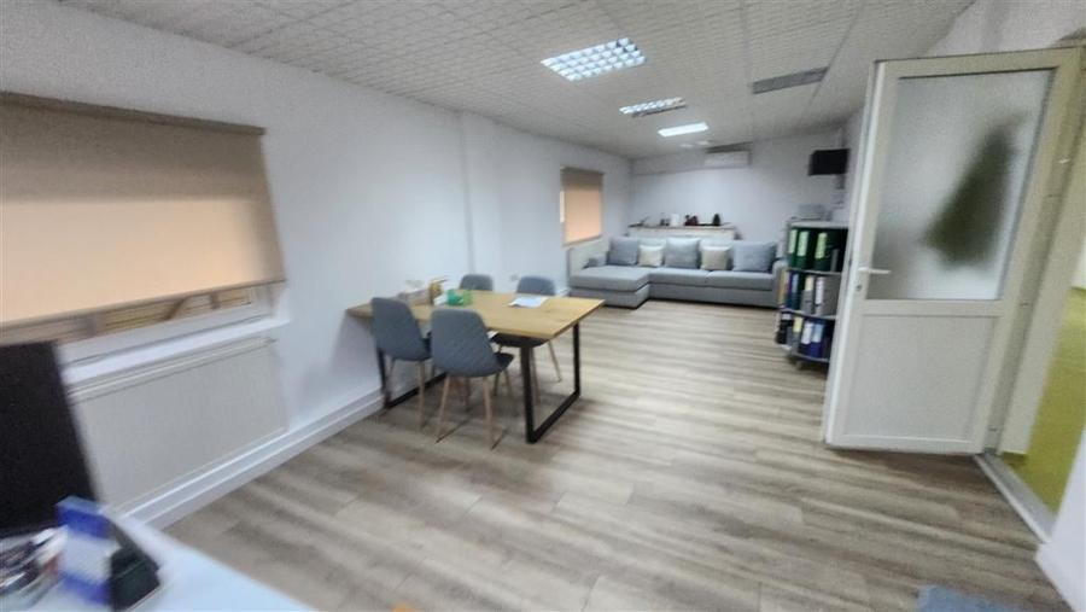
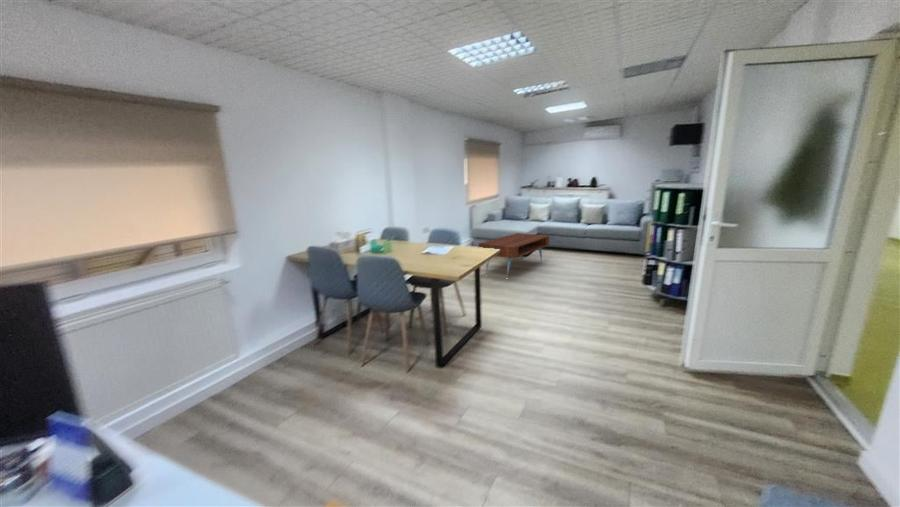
+ coffee table (515, 254)
